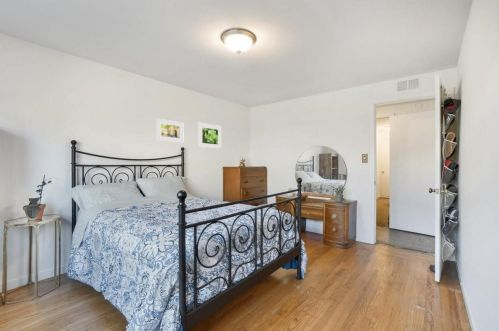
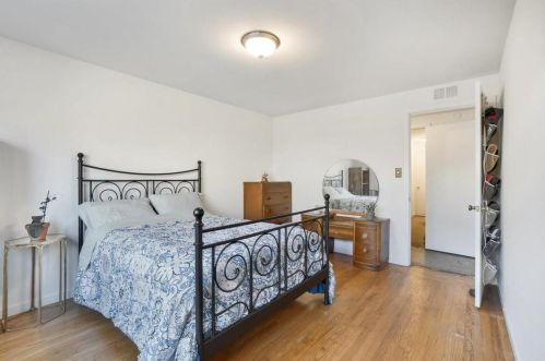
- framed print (170, 131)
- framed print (210, 136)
